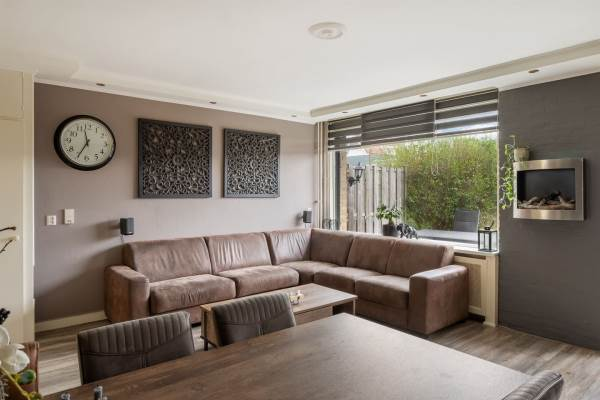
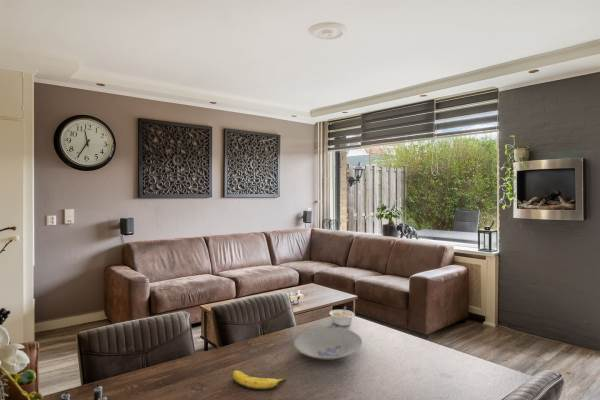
+ bowl (327, 346)
+ legume (341, 317)
+ banana (258, 378)
